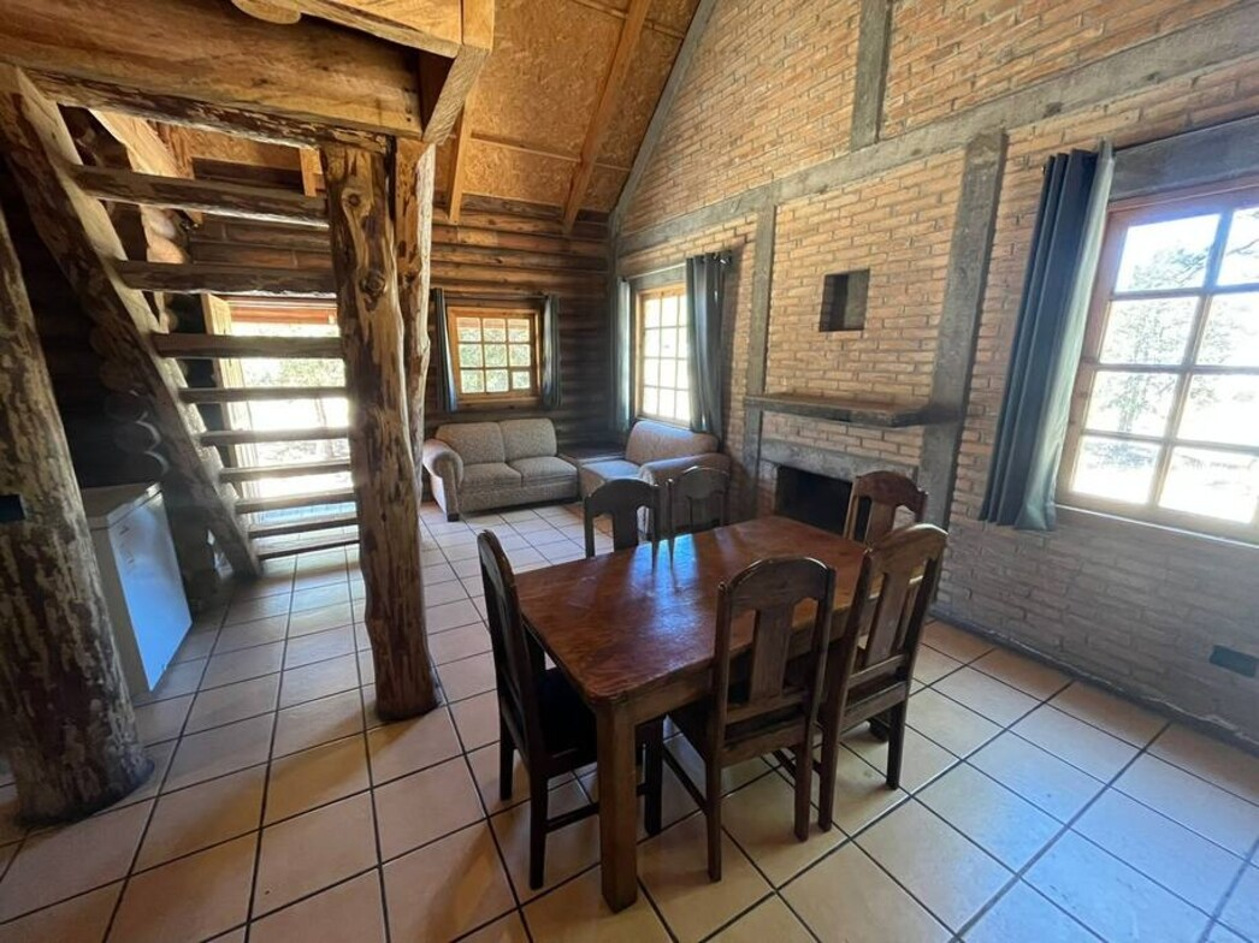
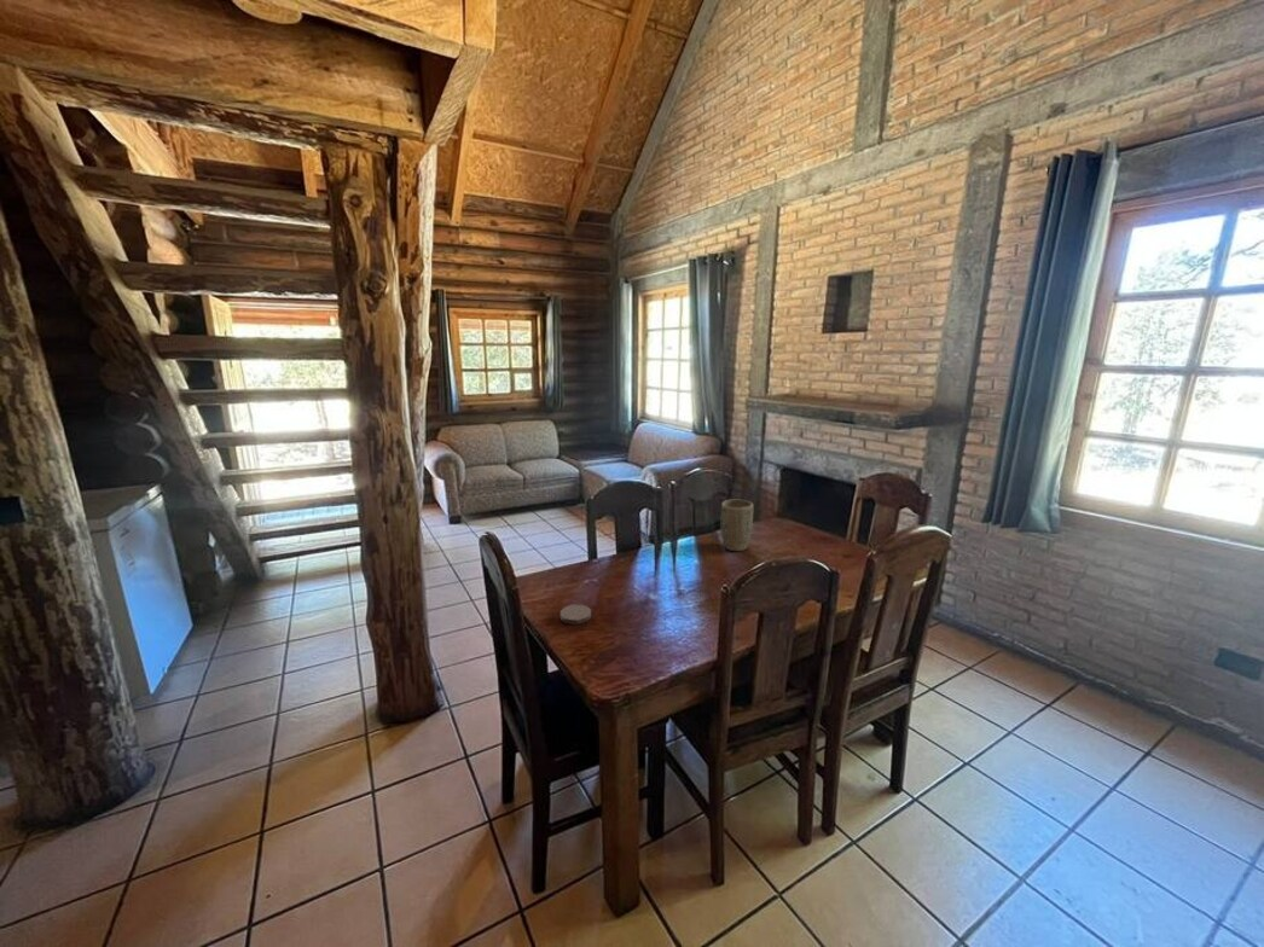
+ plant pot (736, 525)
+ coaster (575, 614)
